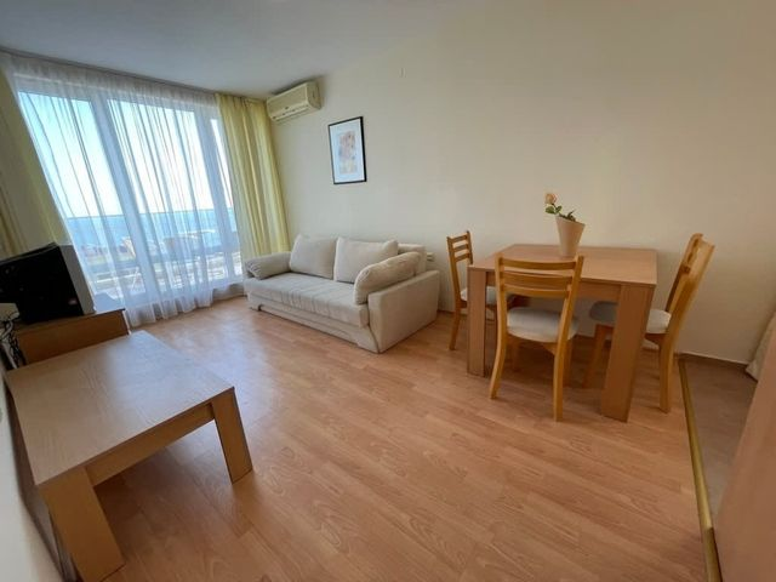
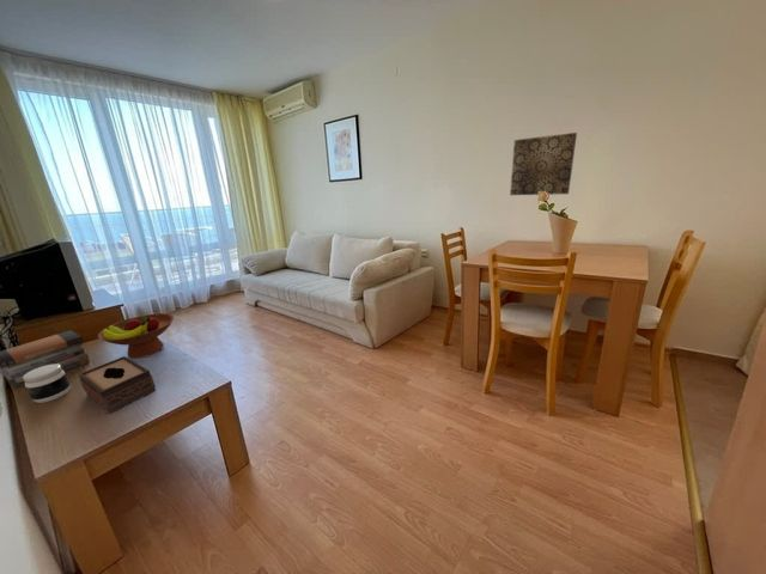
+ book stack (43, 358)
+ jar (47, 383)
+ tissue box (117, 383)
+ wall art (541, 166)
+ fruit bowl (140, 332)
